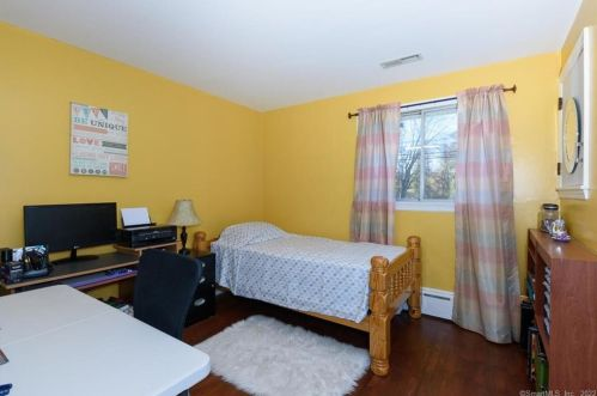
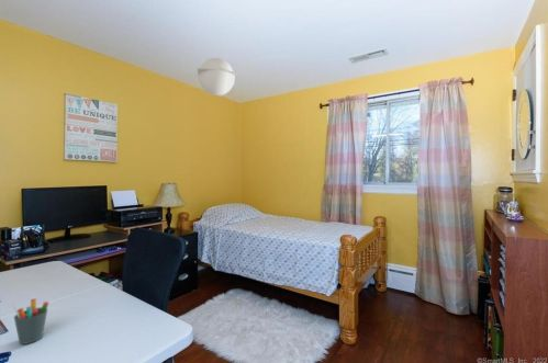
+ ceiling light (216, 77)
+ pen holder (31, 318)
